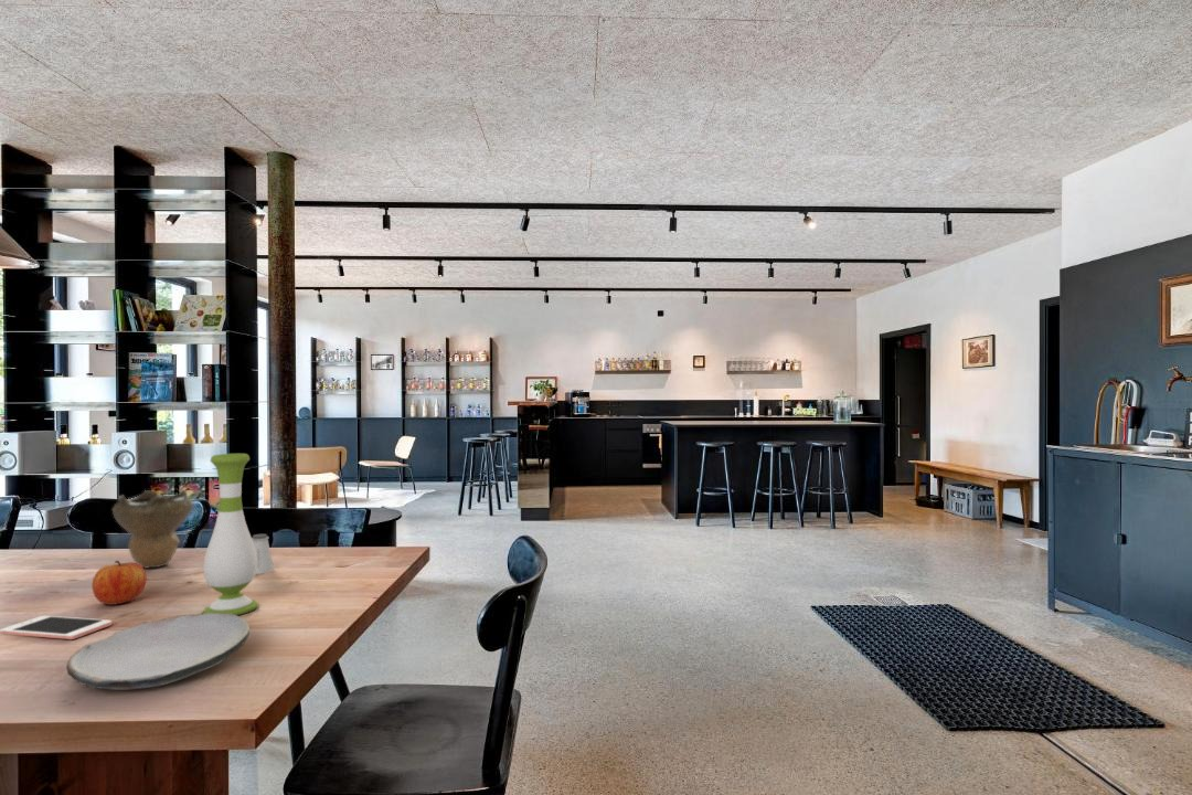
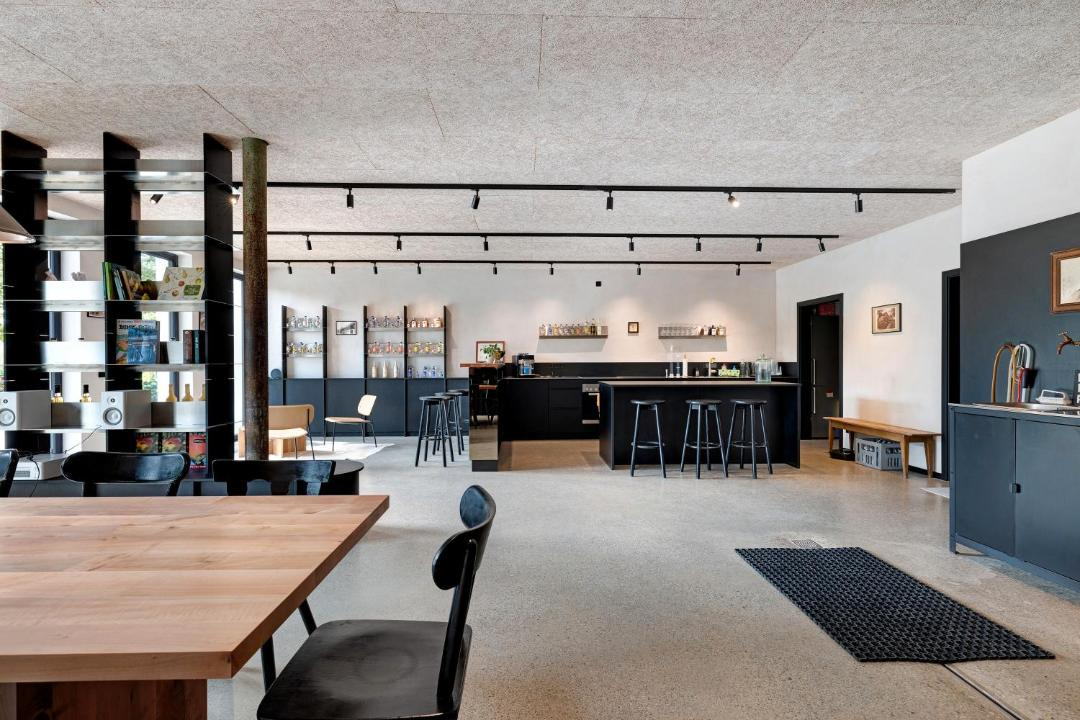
- saltshaker (259, 552)
- cell phone (56, 627)
- vase (231, 531)
- decorative bowl (155, 529)
- plate (163, 649)
- apple (119, 580)
